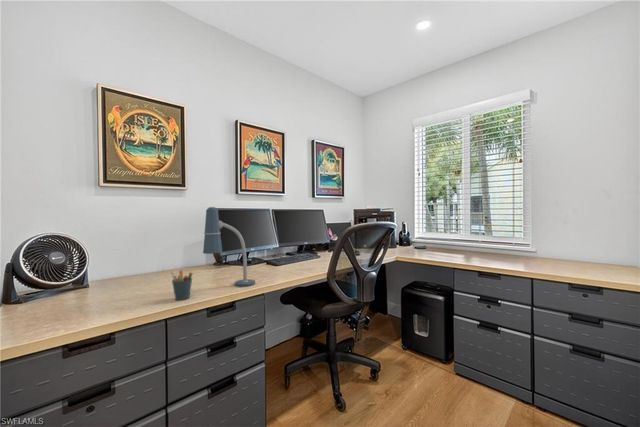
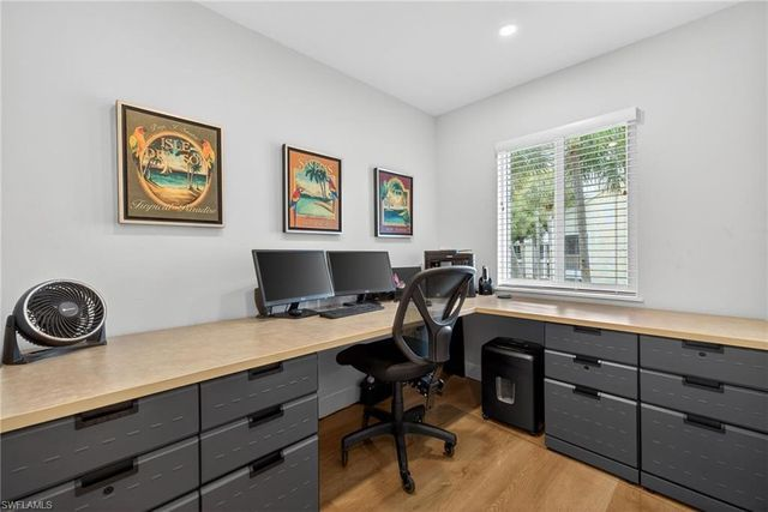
- desk lamp (221, 246)
- pen holder (182, 283)
